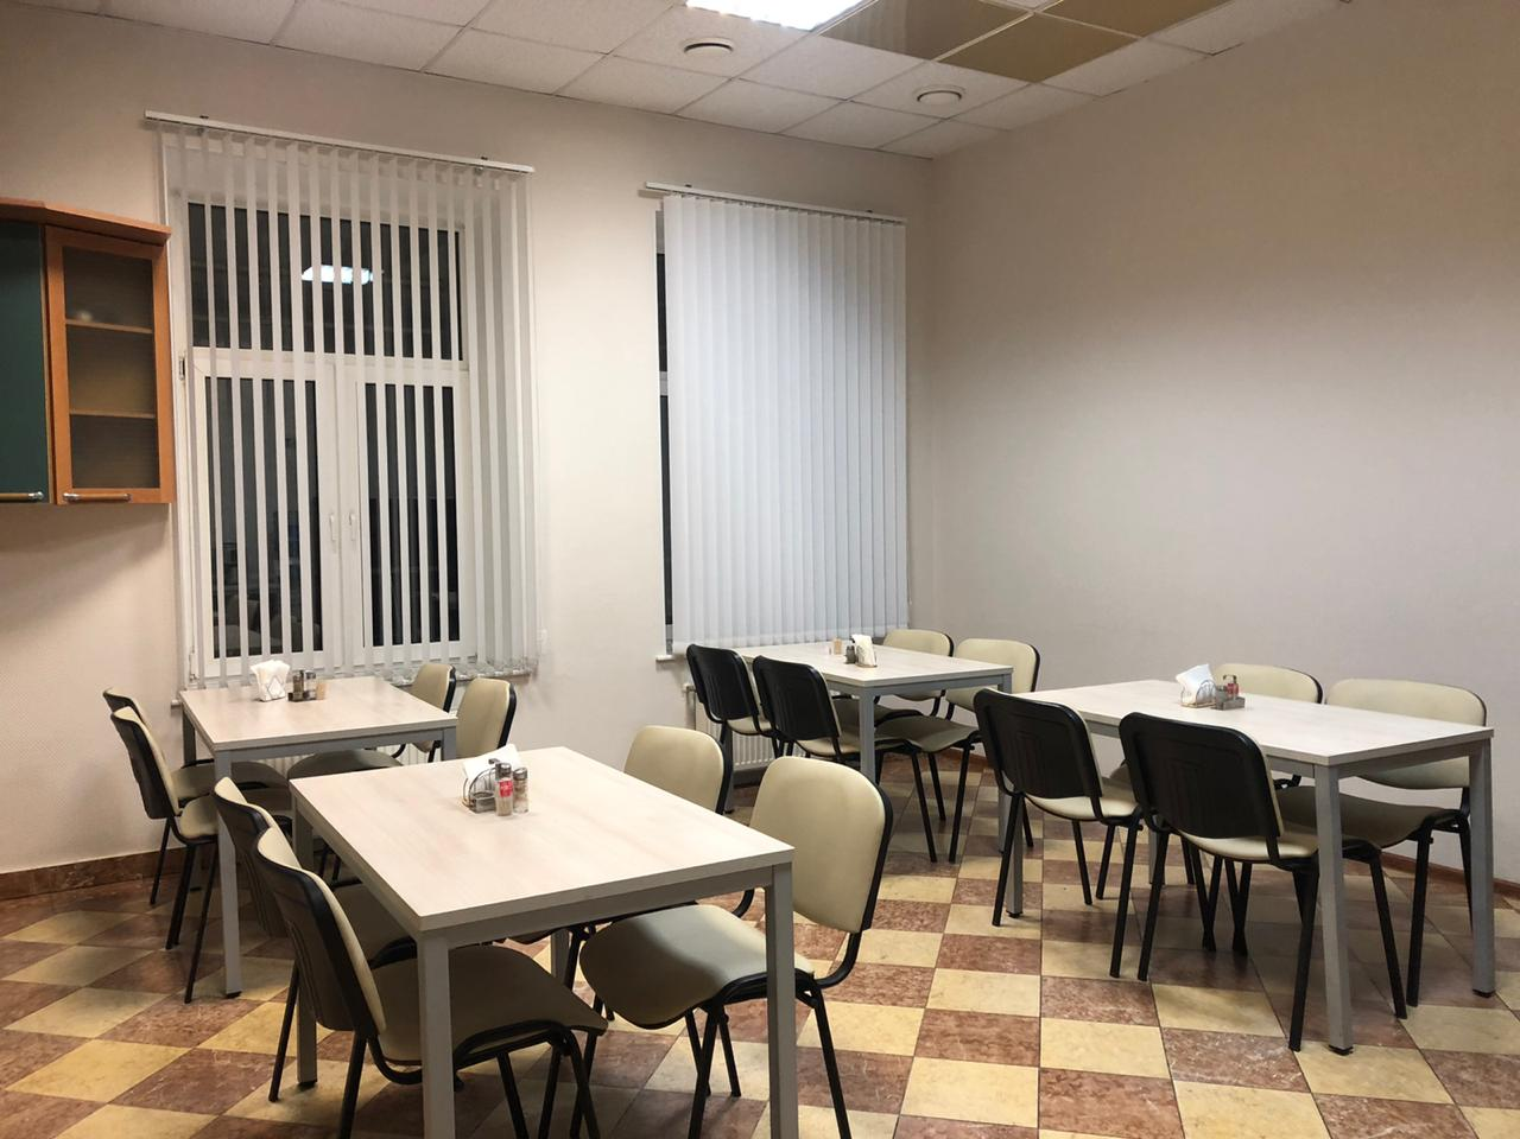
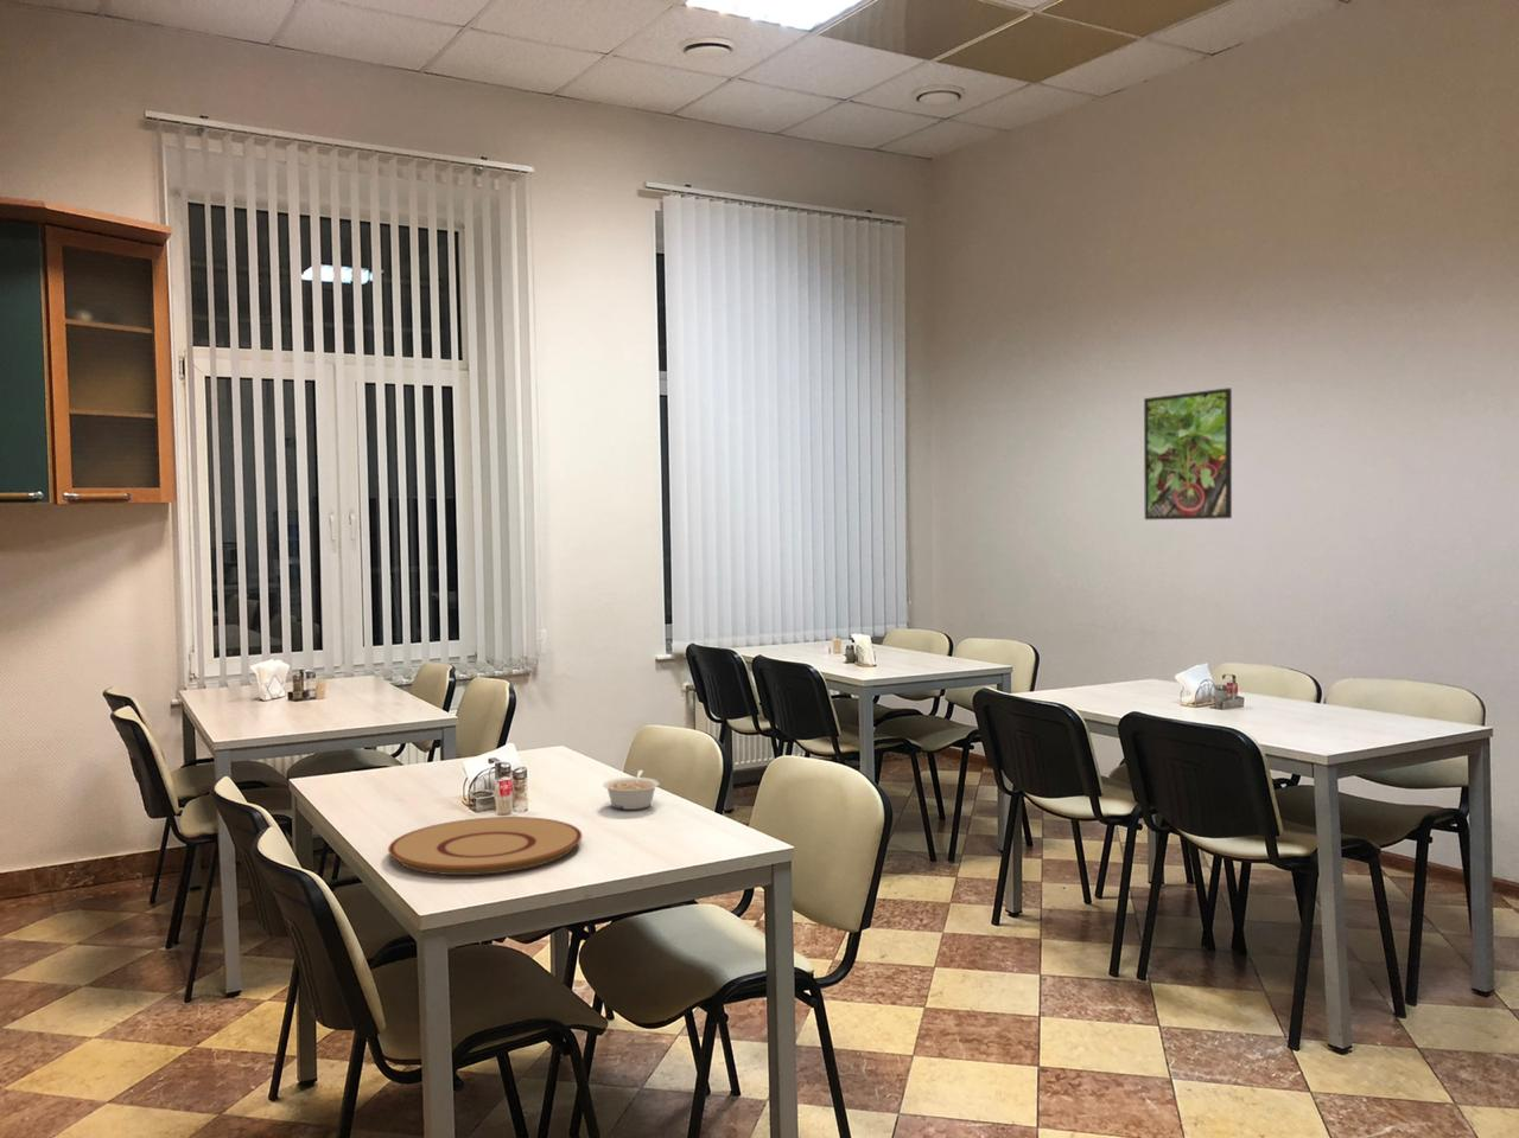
+ legume (630, 790)
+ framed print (1185, 457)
+ plate (487, 844)
